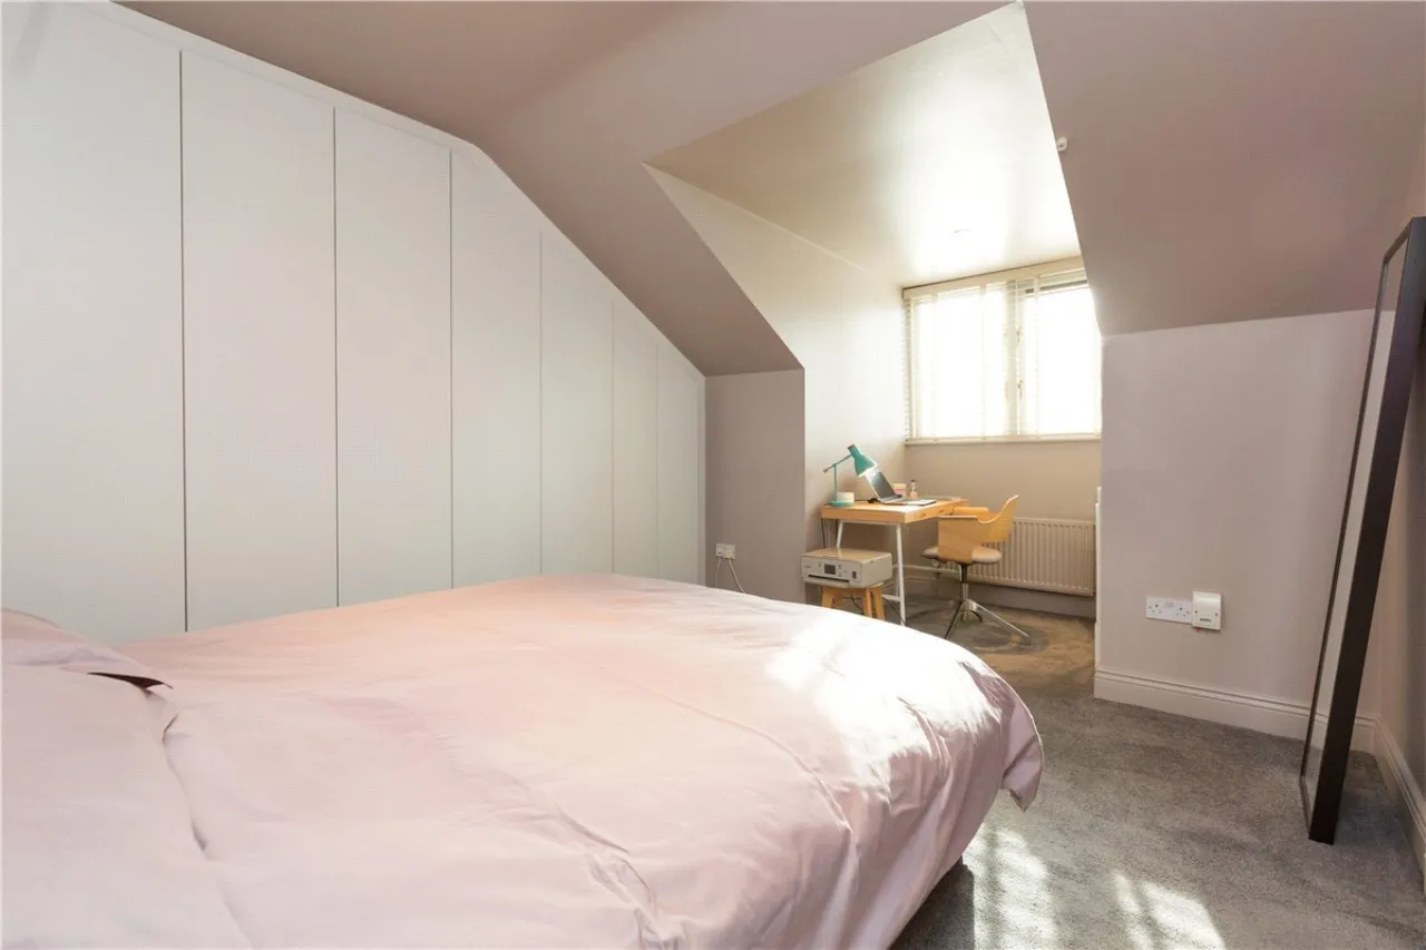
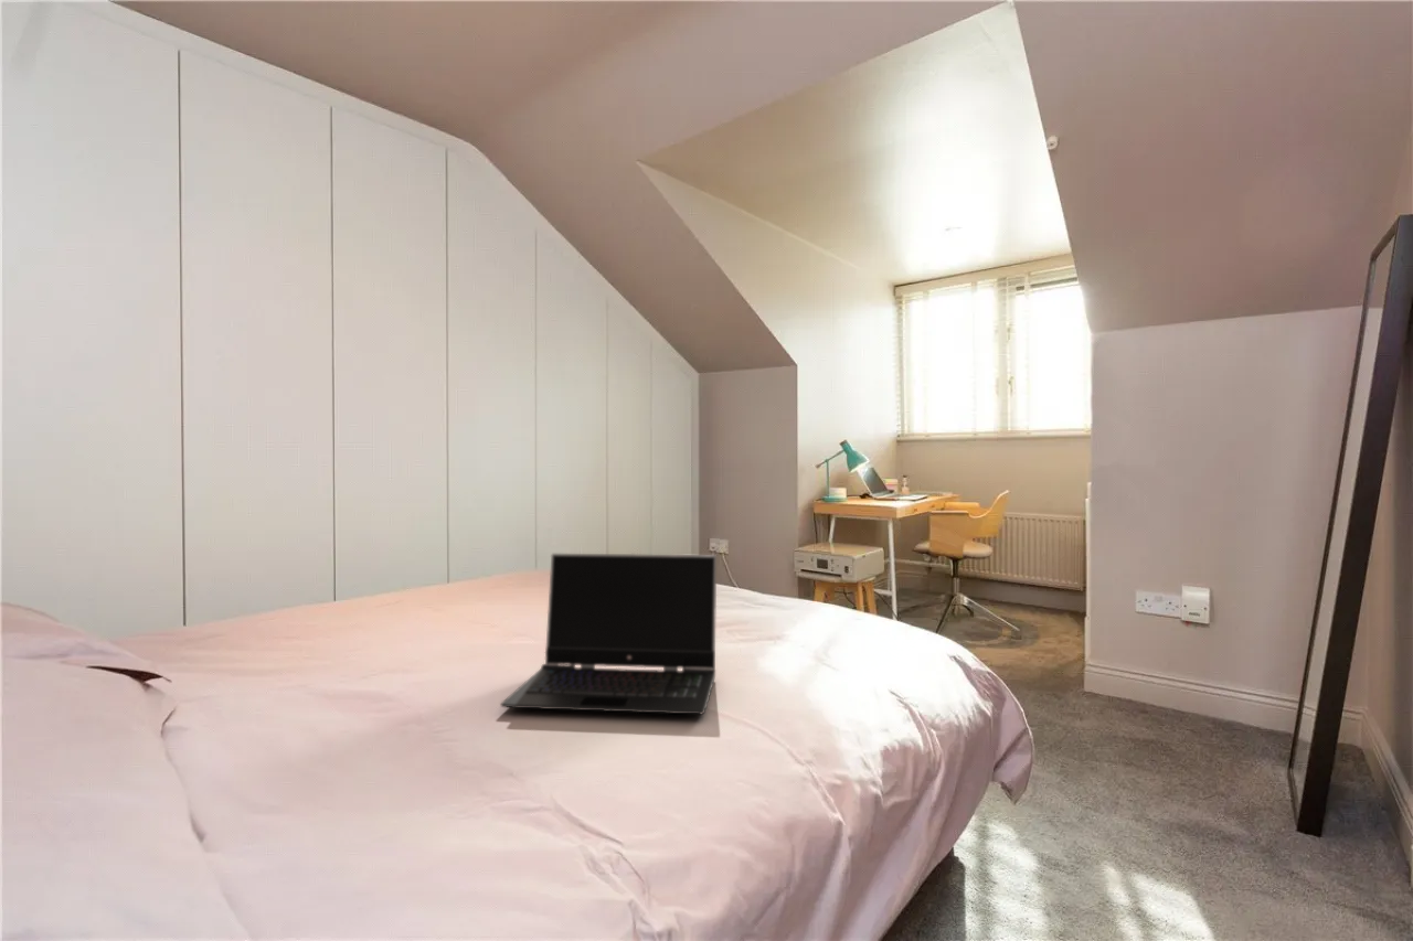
+ laptop computer (618, 627)
